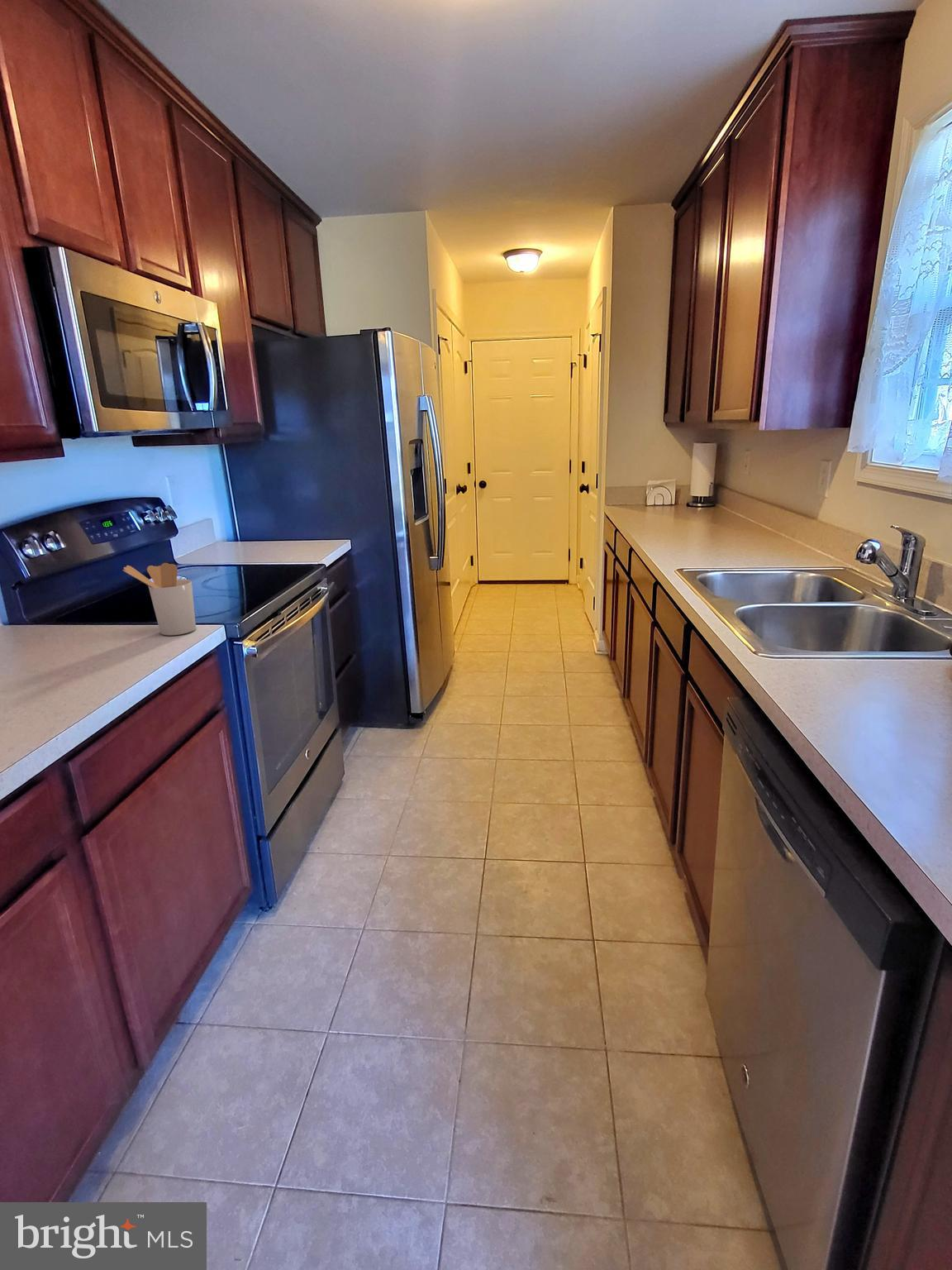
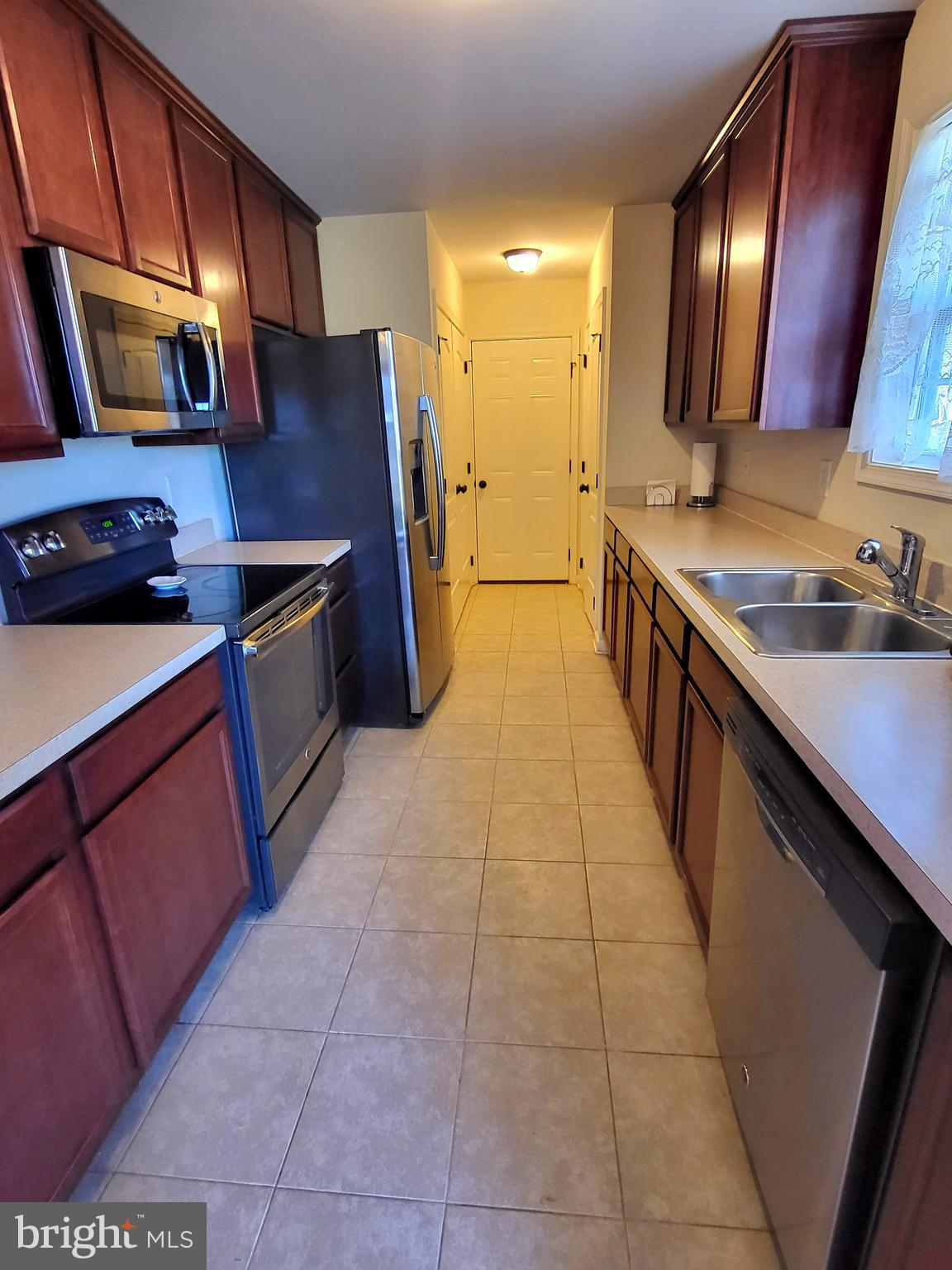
- utensil holder (160, 597)
